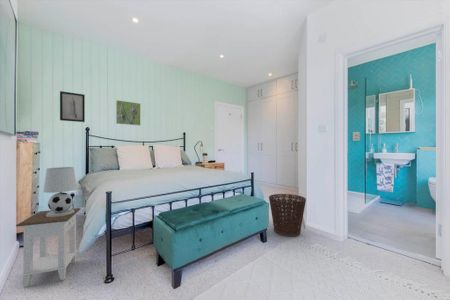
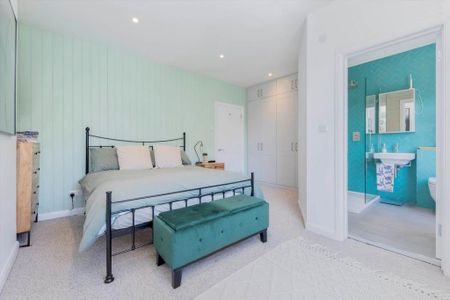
- wall art (72, 107)
- basket (287, 214)
- table lamp (60, 190)
- nightstand (46, 243)
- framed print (128, 113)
